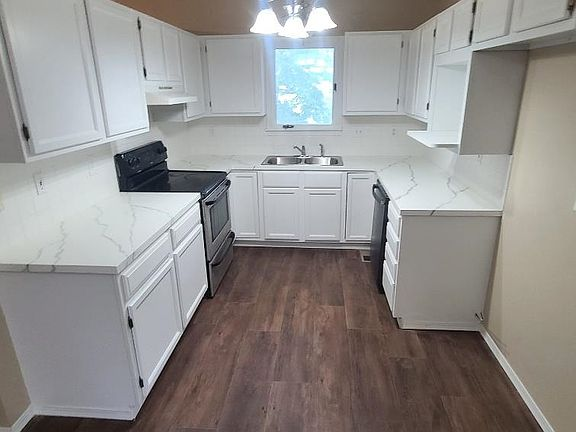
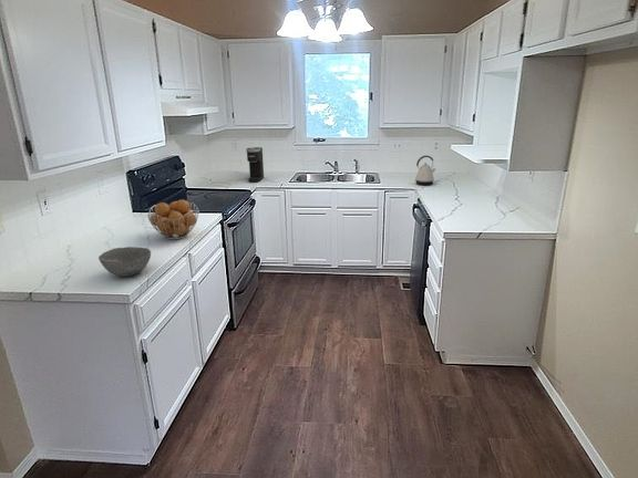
+ coffee maker (255, 164)
+ kettle (425, 169)
+ fruit basket (174, 218)
+ bowl (126, 262)
